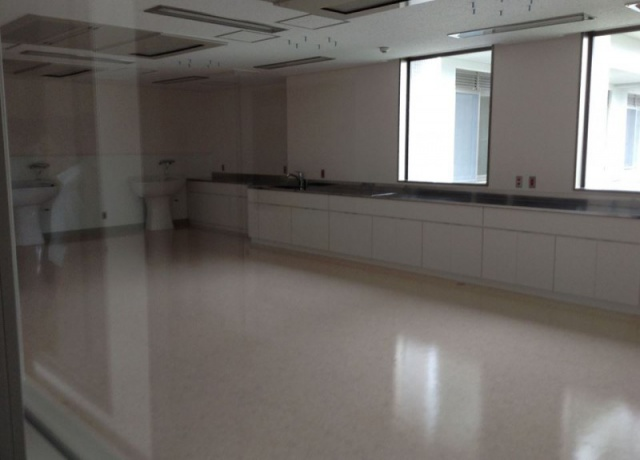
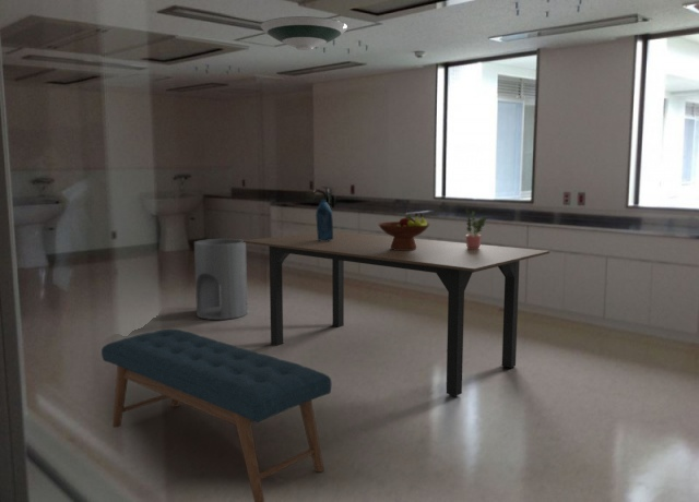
+ dining table (390, 266)
+ bottle (324, 219)
+ fruit bowl (403, 230)
+ trash can (221, 277)
+ potted plant (479, 227)
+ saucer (304, 37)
+ bench (209, 399)
